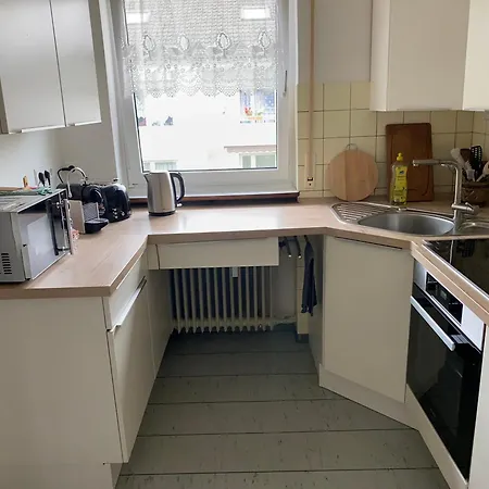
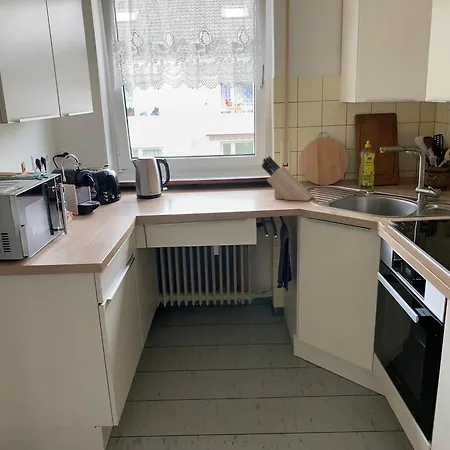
+ knife block (286, 177)
